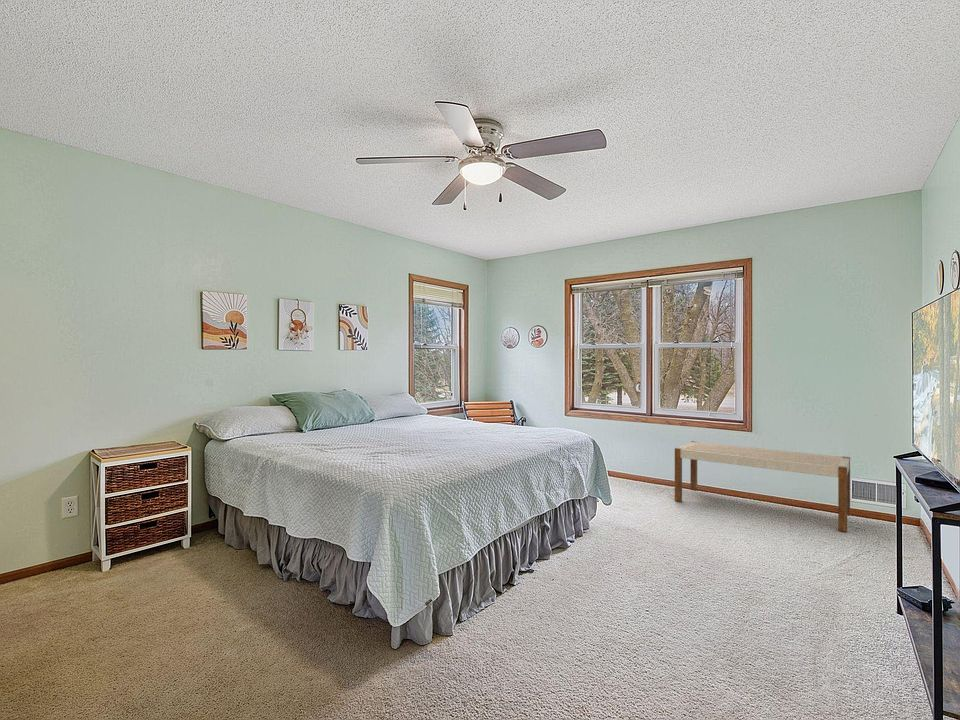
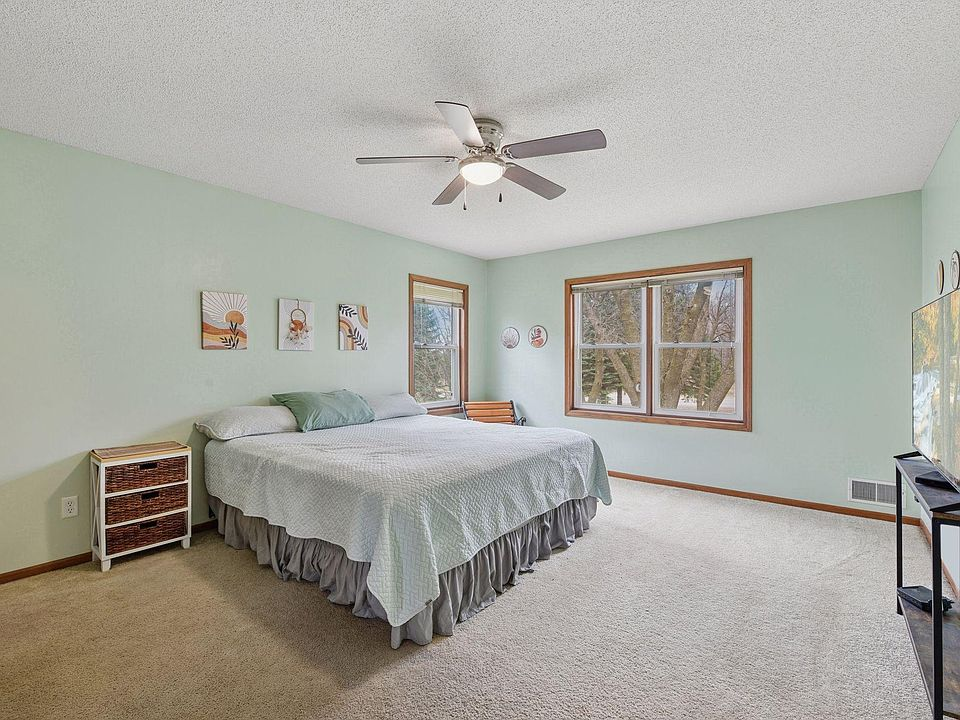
- bench (758, 467)
